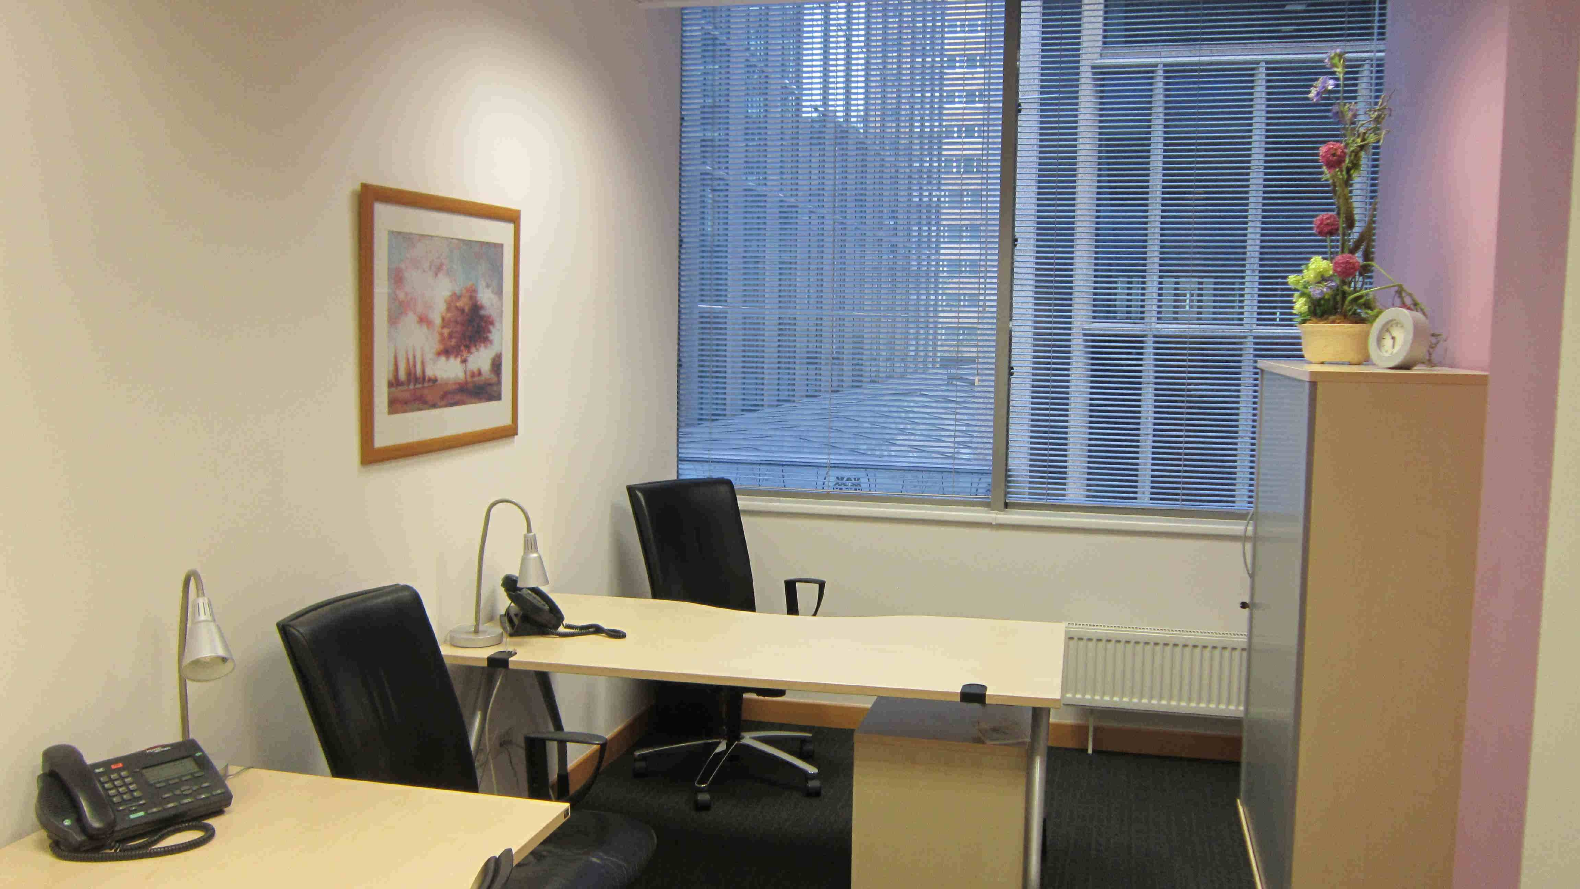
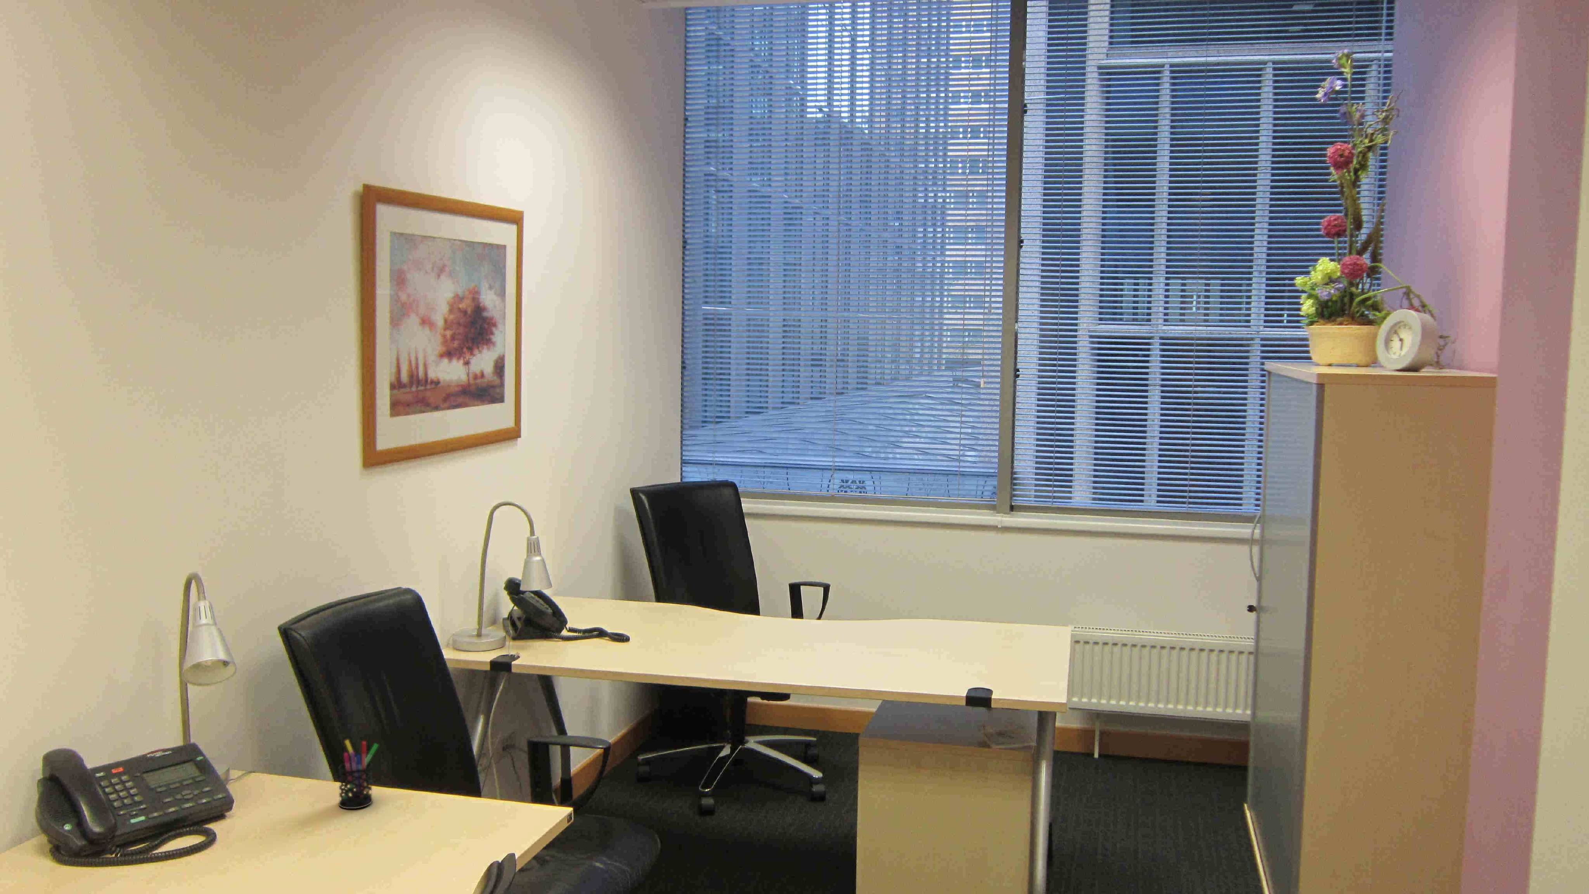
+ pen holder (360, 770)
